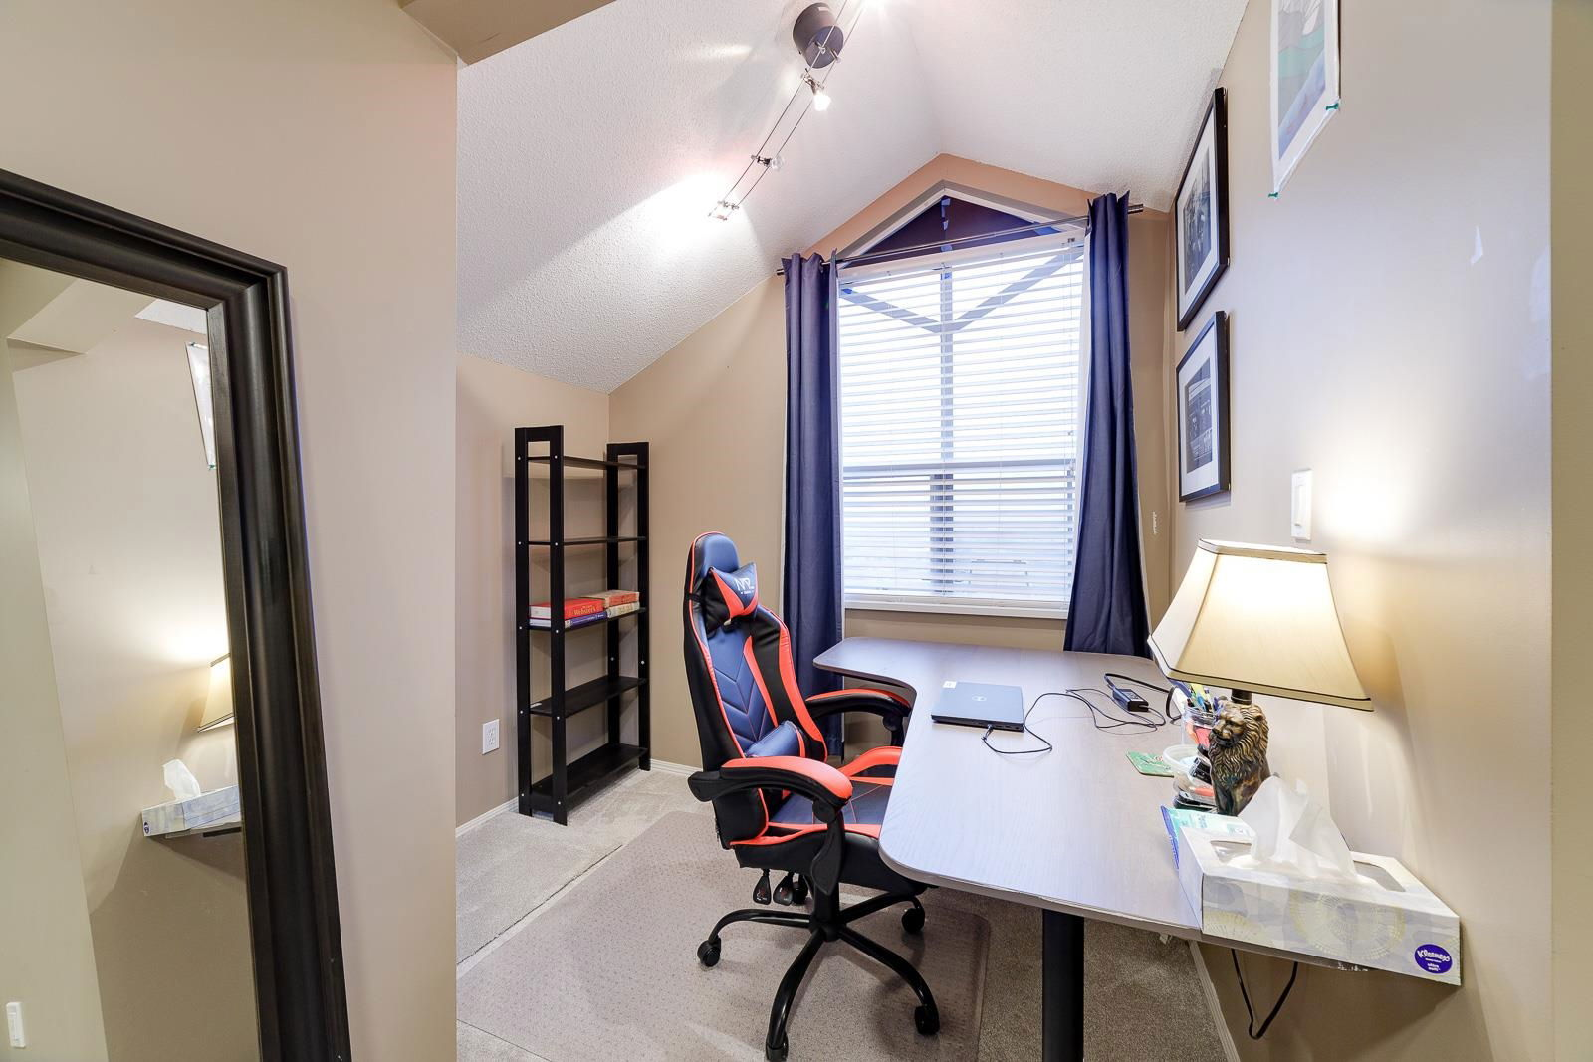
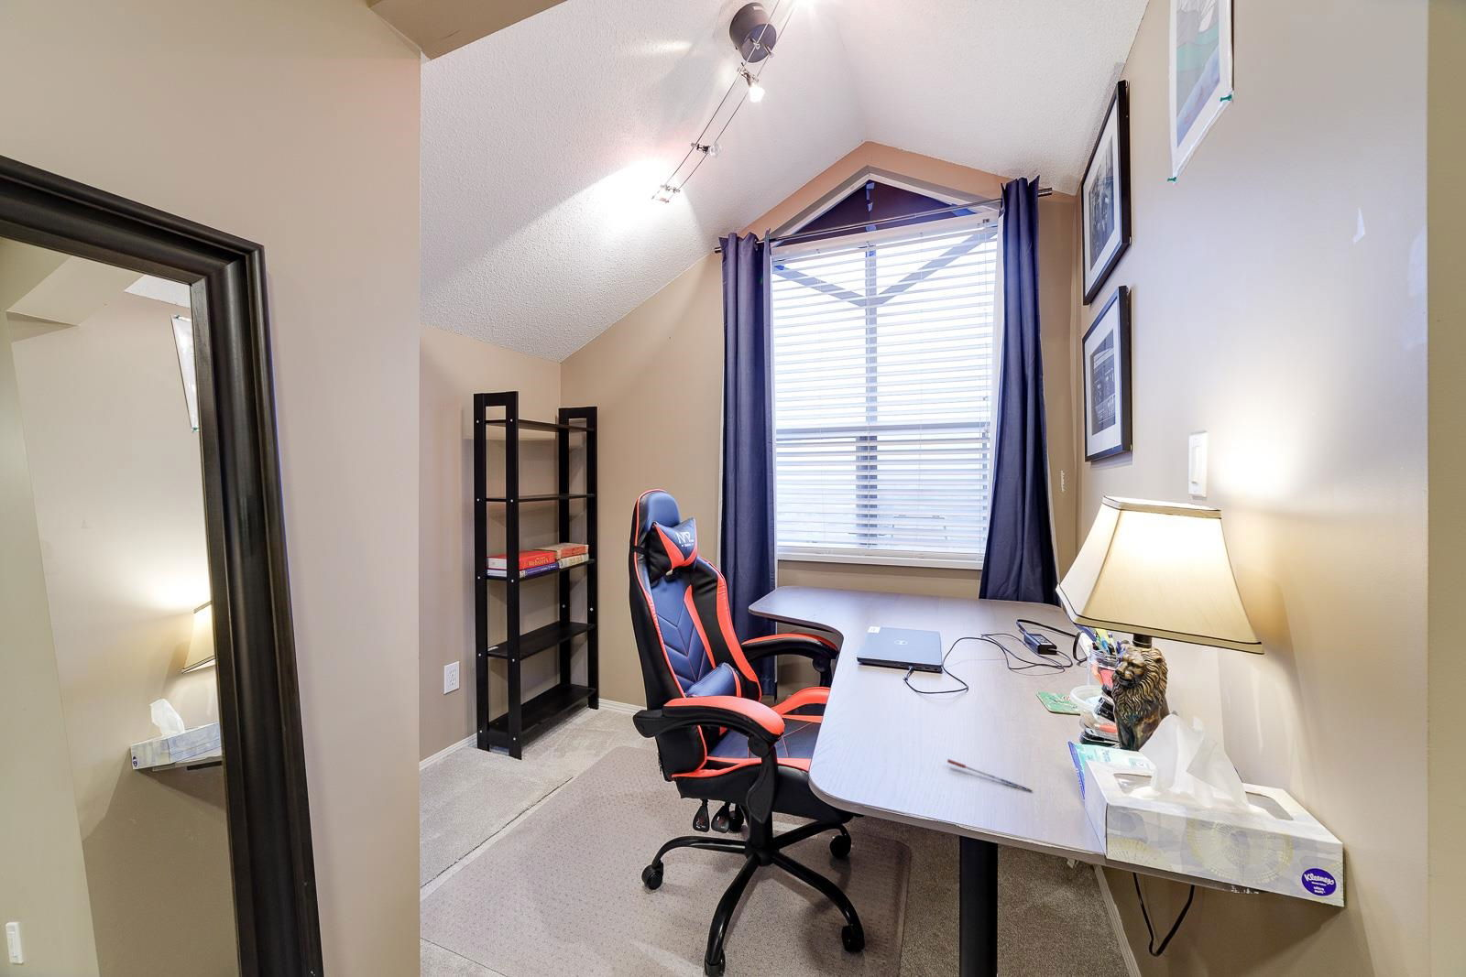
+ pen (988, 774)
